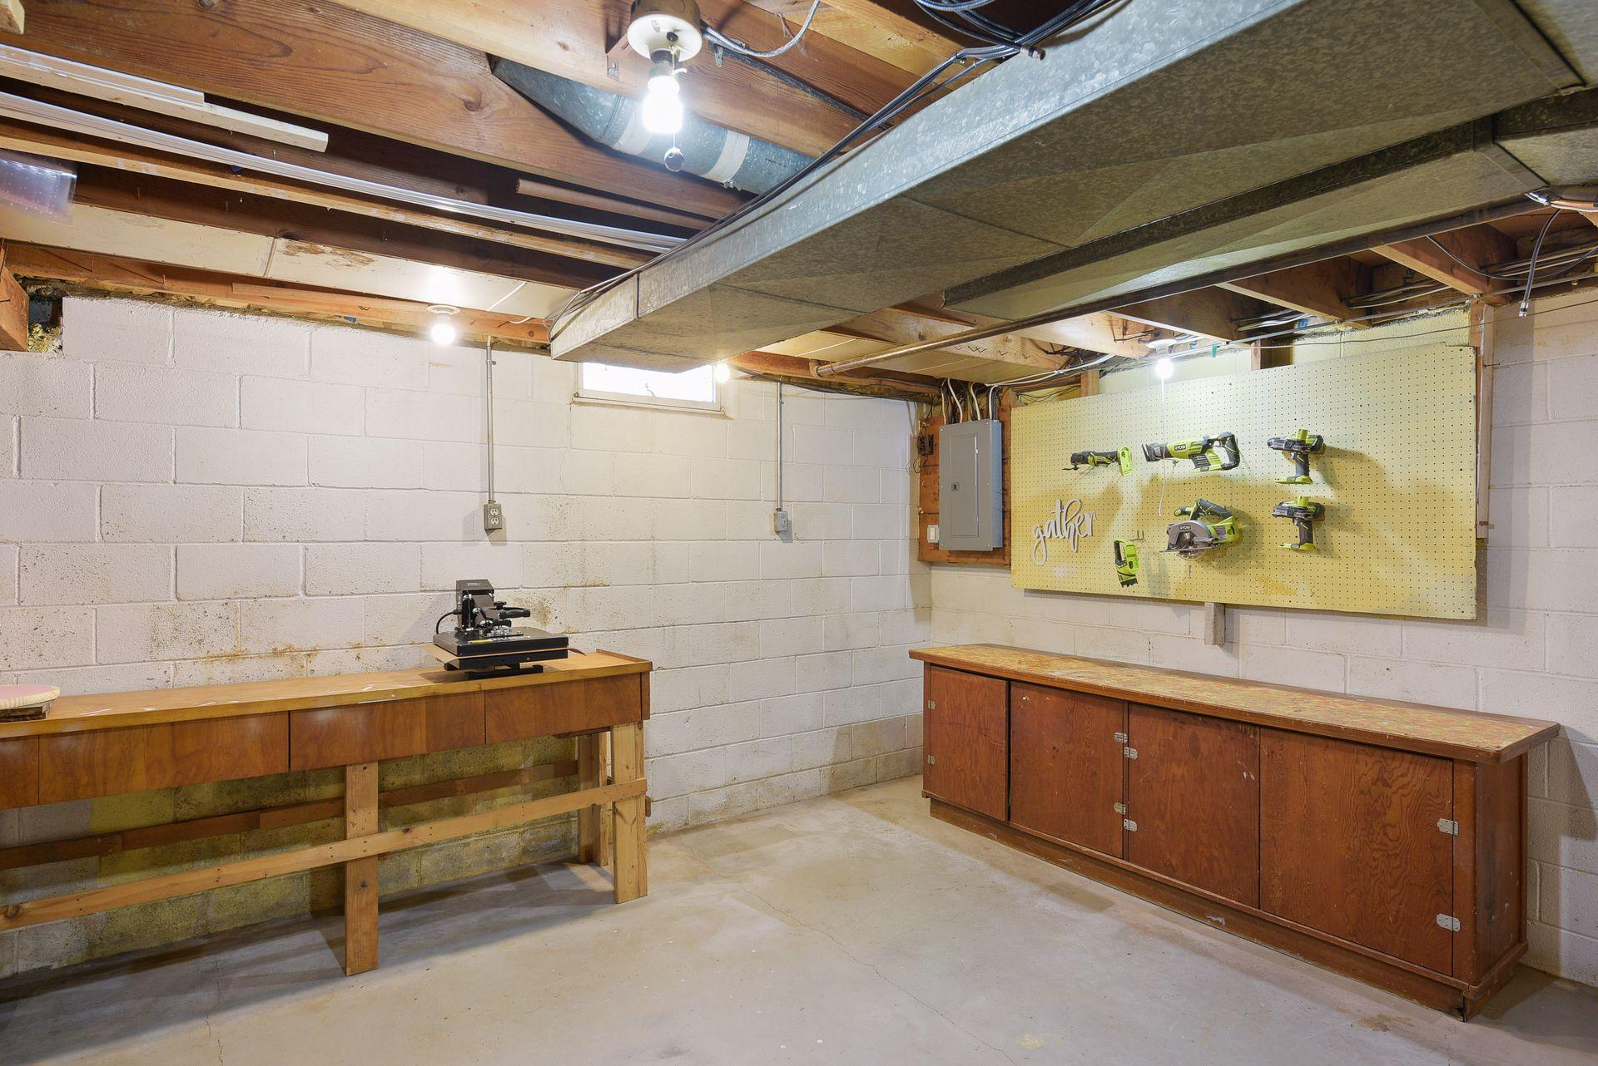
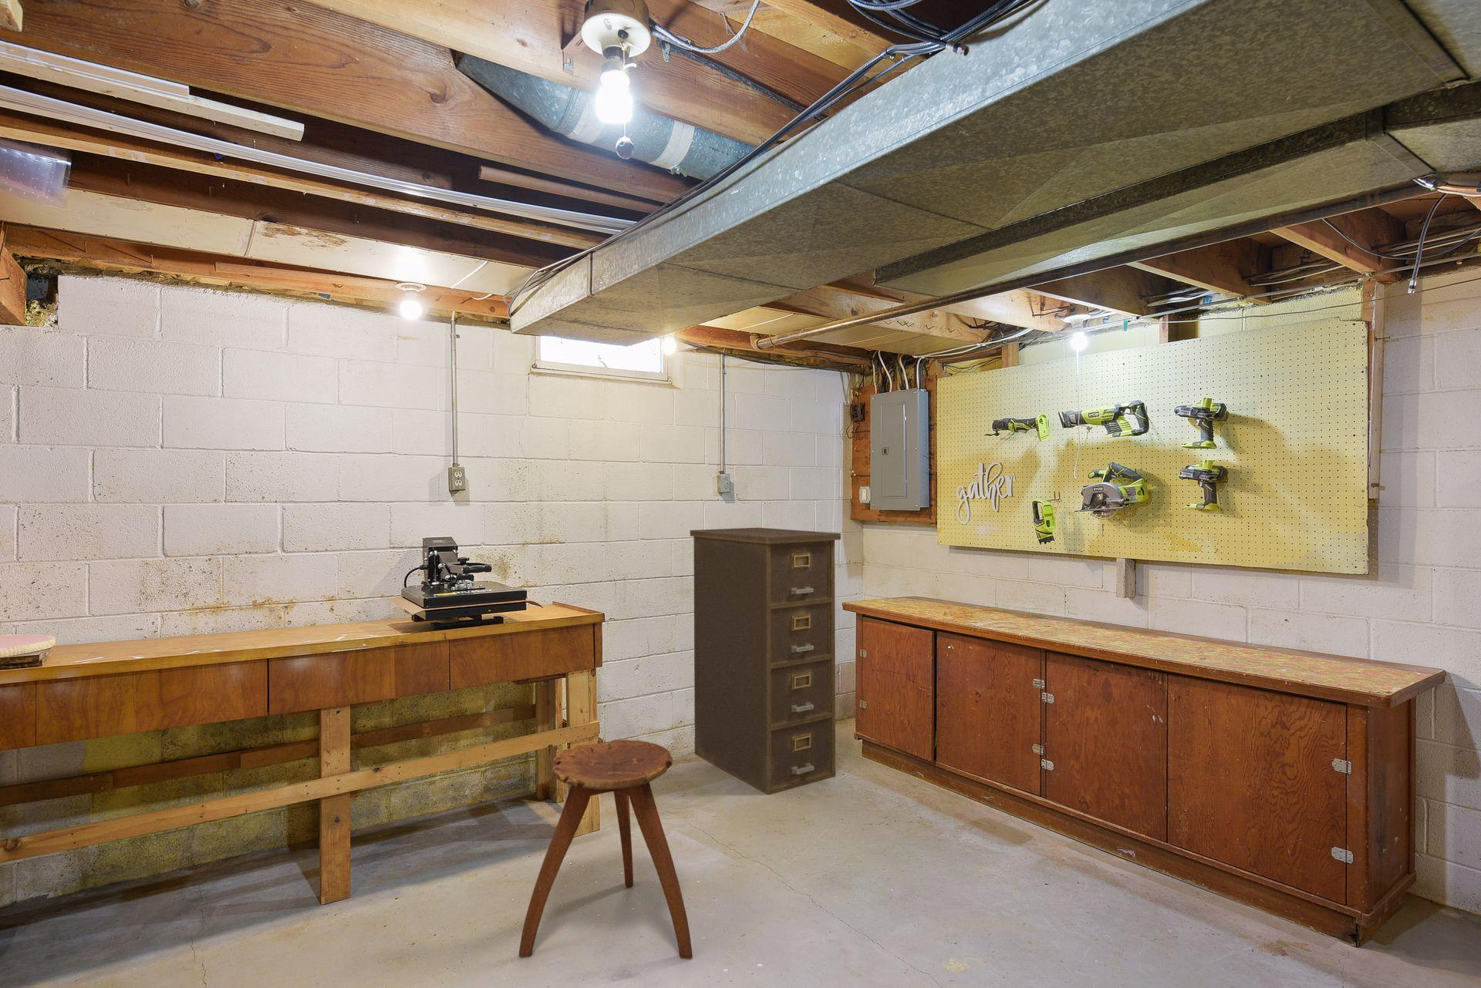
+ filing cabinet (763, 648)
+ stool (627, 837)
